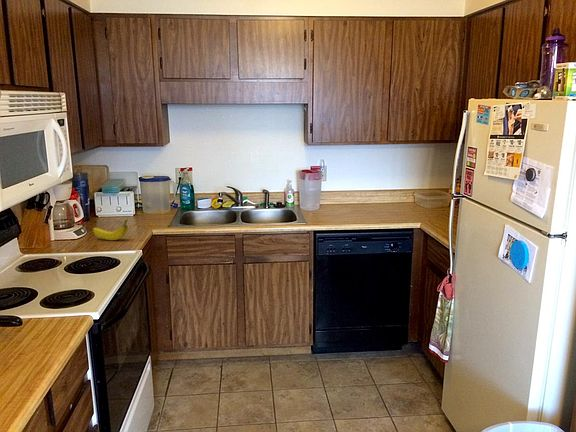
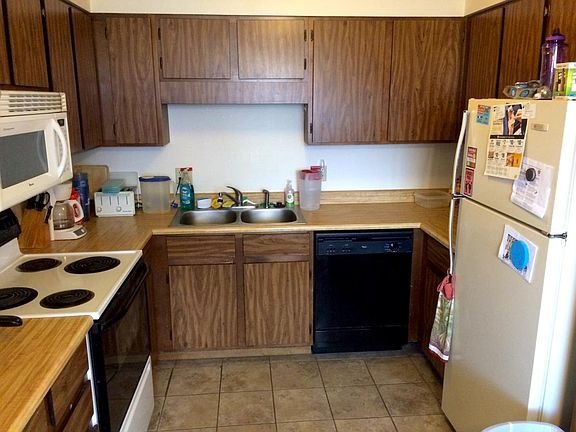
- fruit (110, 232)
